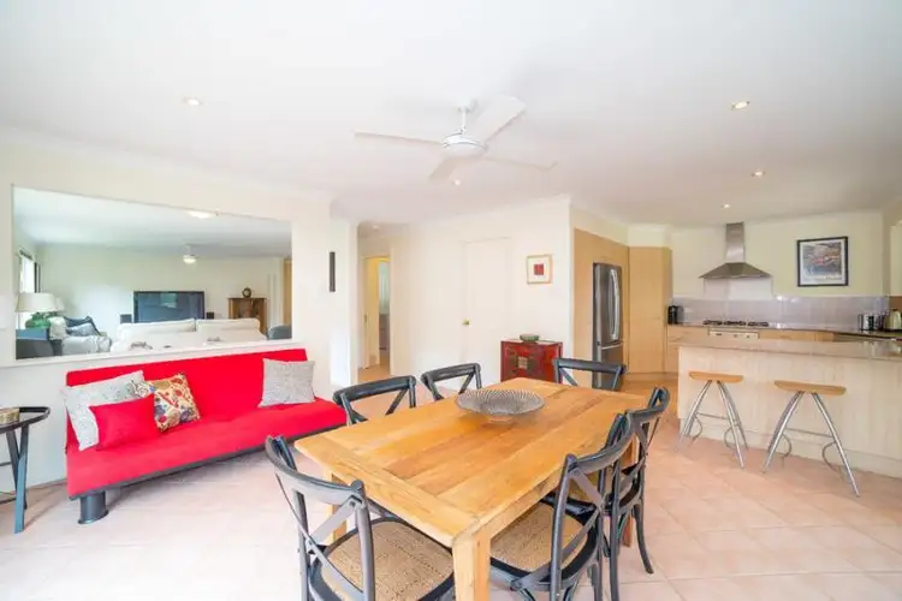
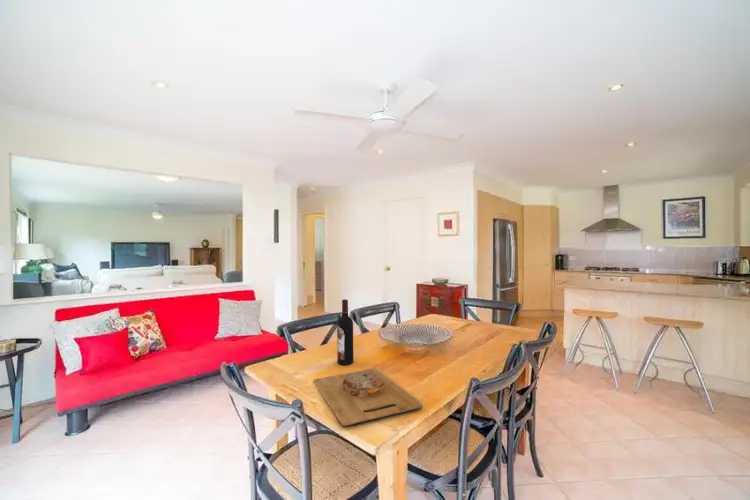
+ cutting board (363, 383)
+ wine bottle (345, 330)
